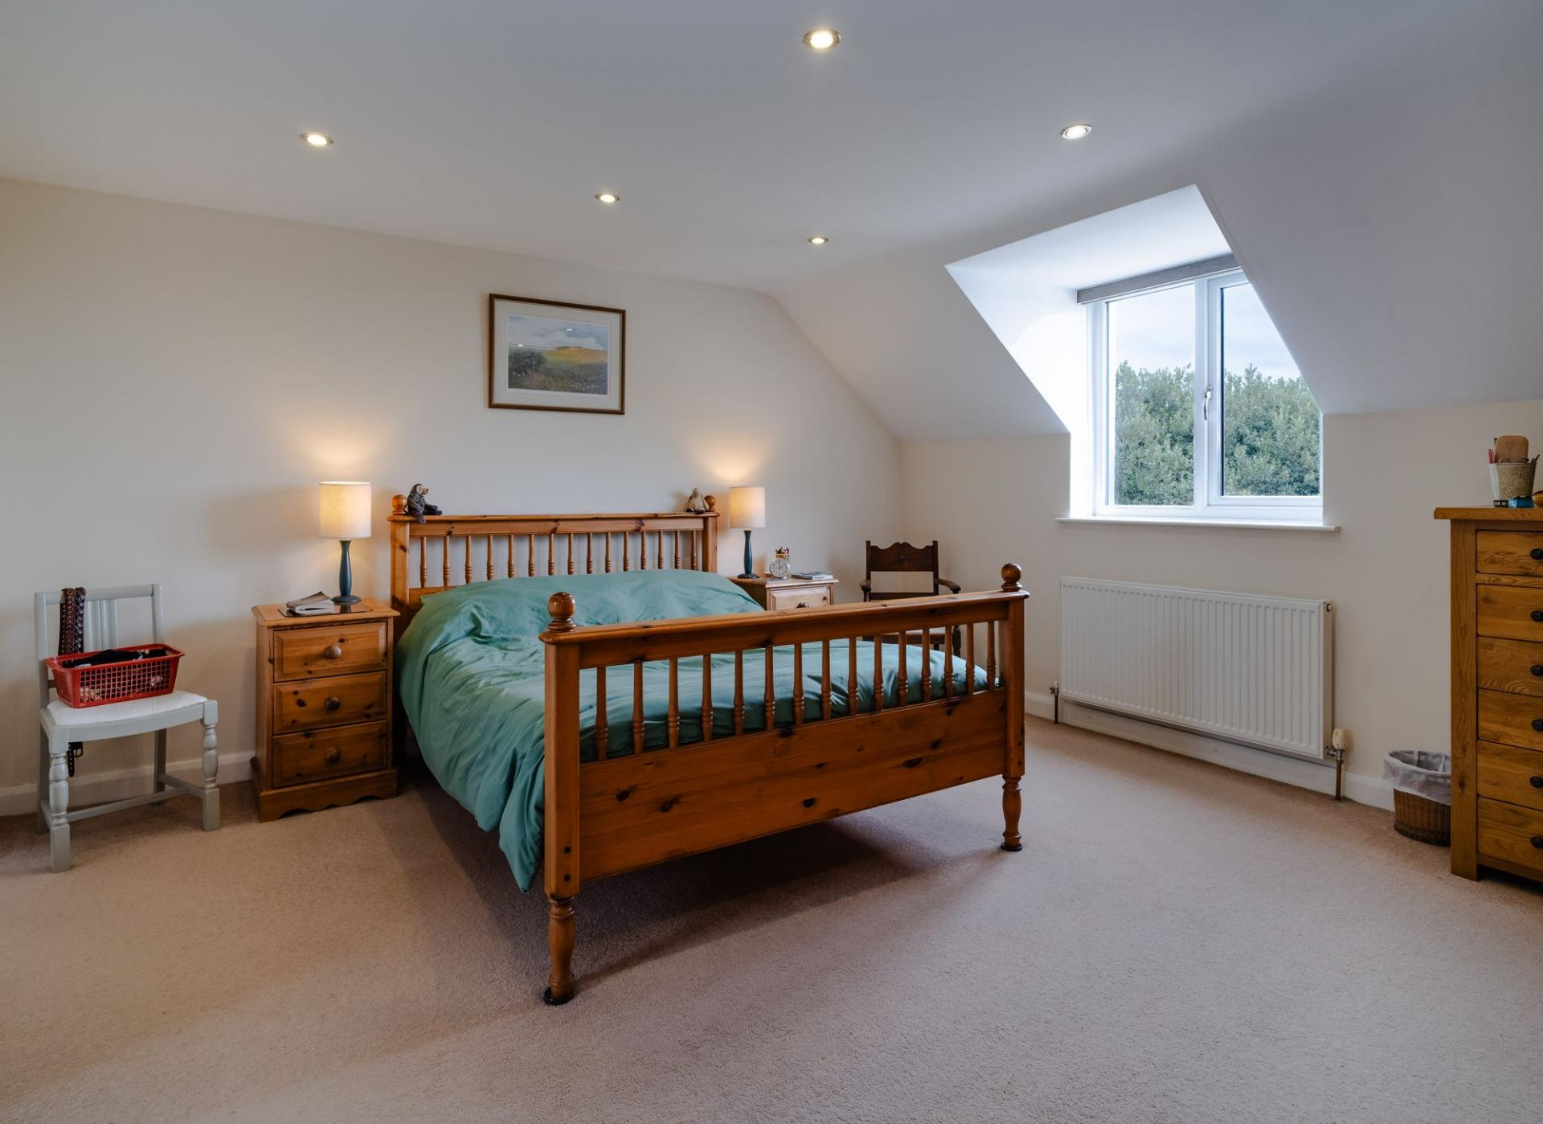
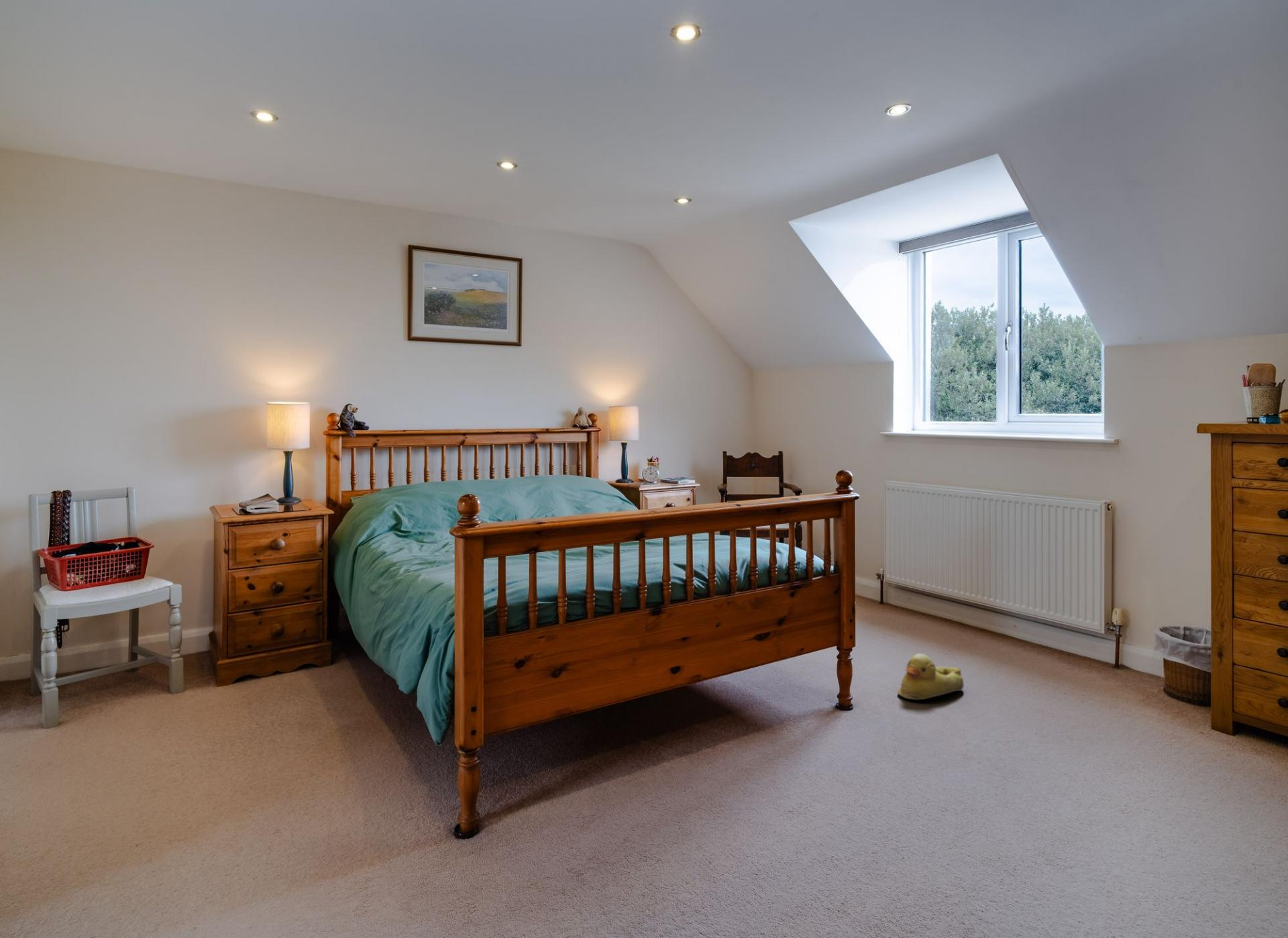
+ rubber duck (930, 672)
